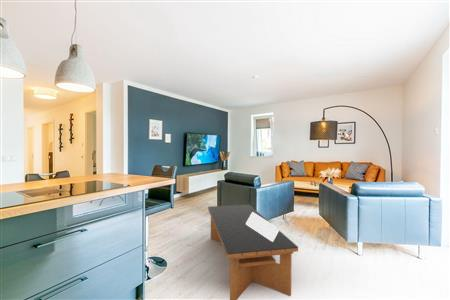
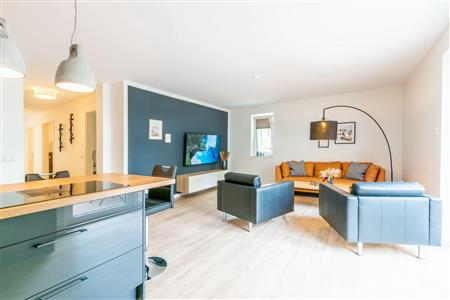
- coffee table (241, 240)
